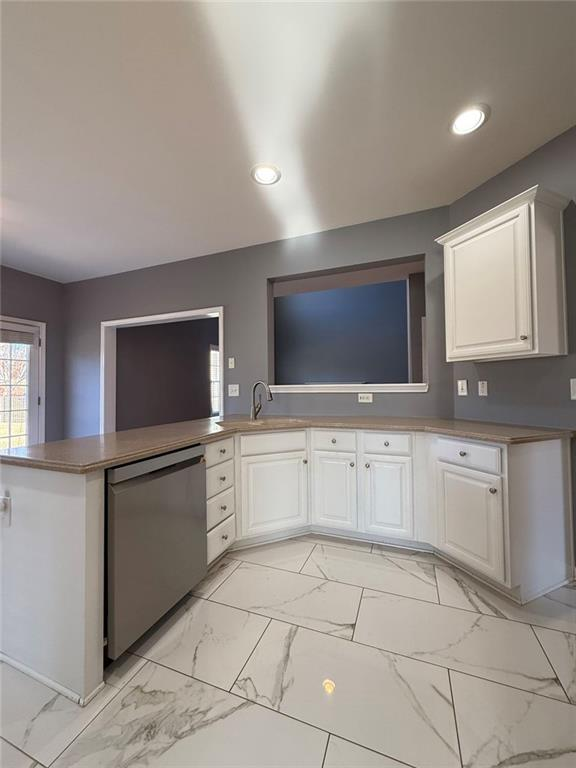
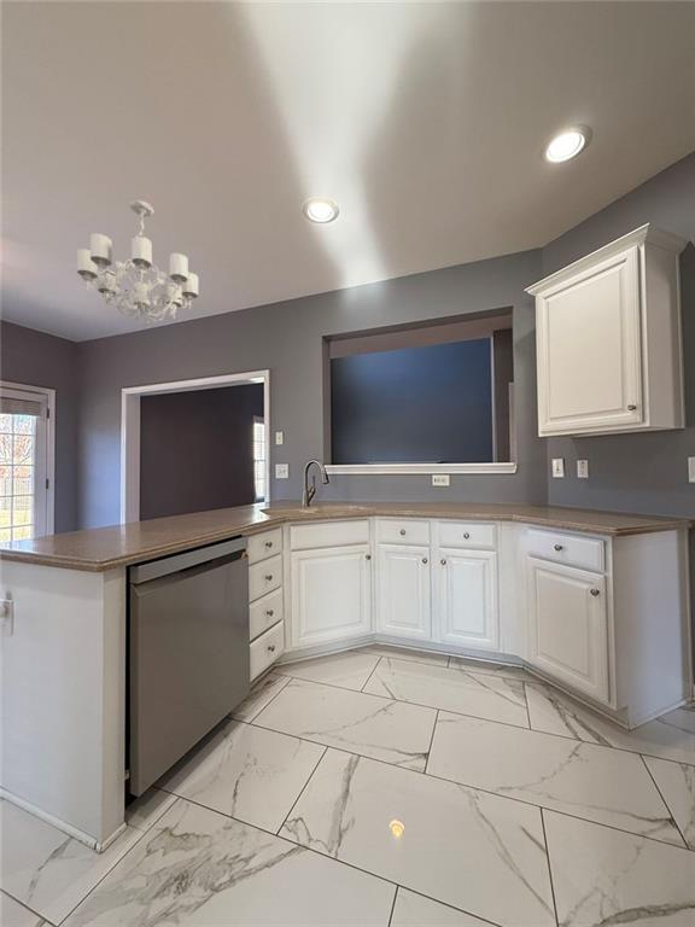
+ chandelier (141, 262)
